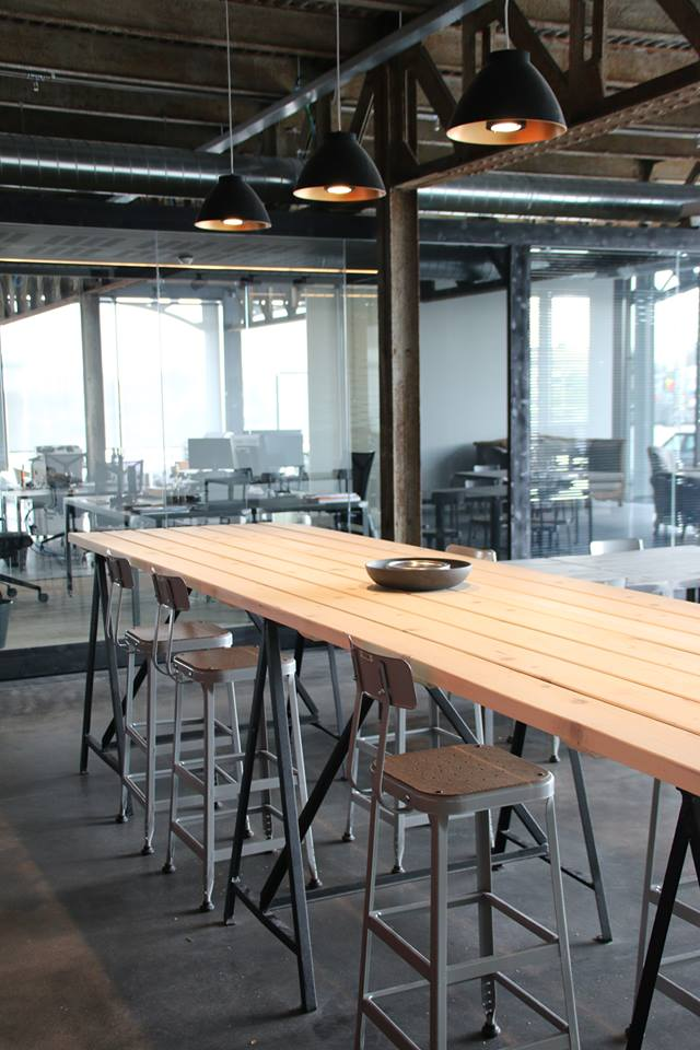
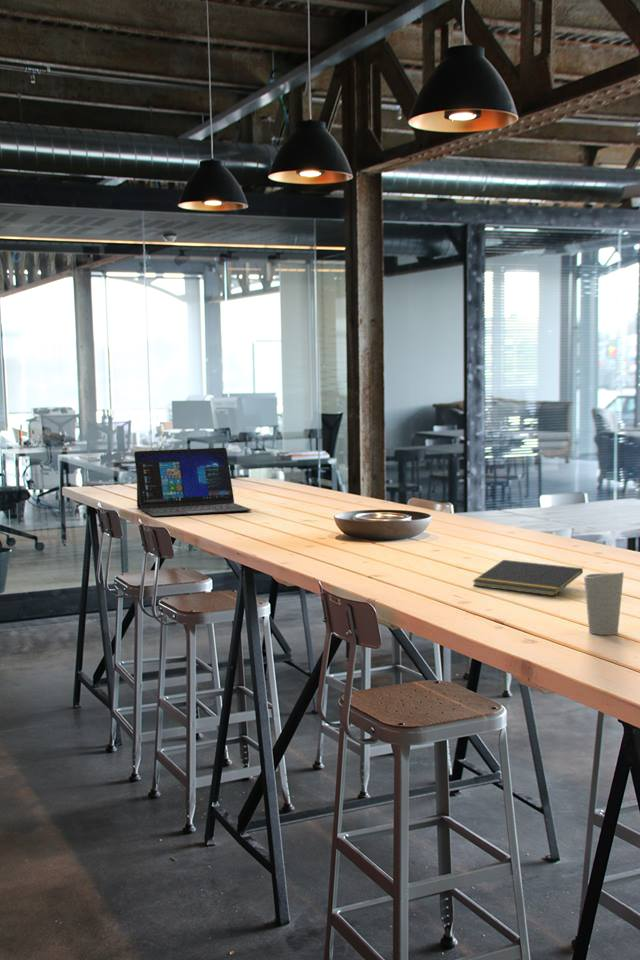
+ laptop (191, 480)
+ cup (603, 601)
+ notepad (527, 576)
